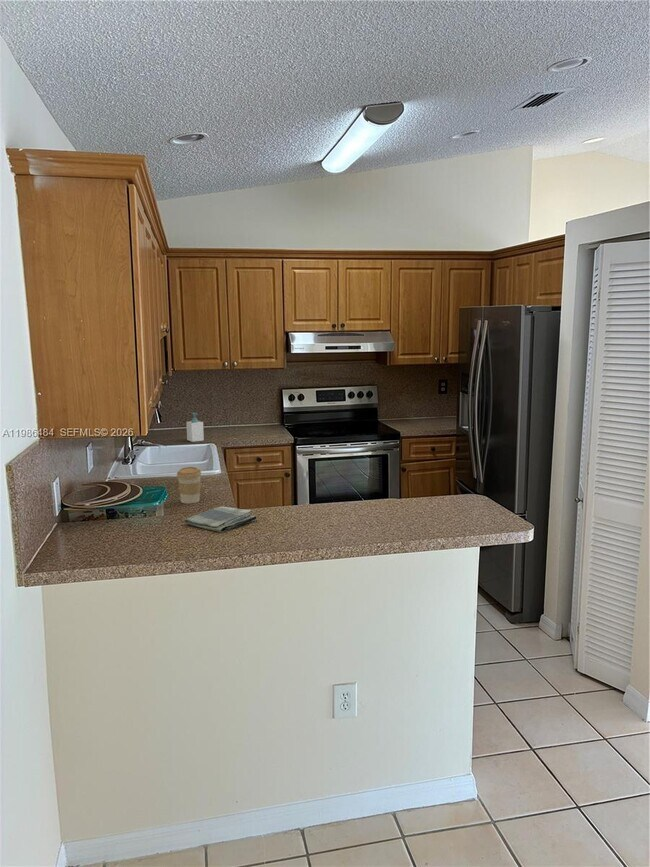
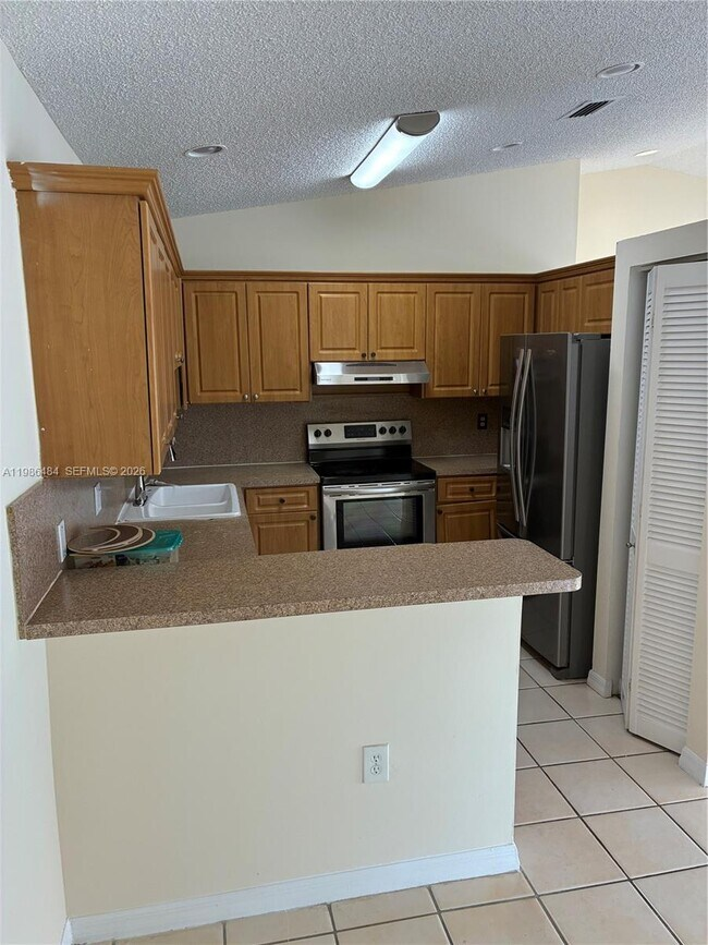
- dish towel (221, 517)
- soap bottle (194, 426)
- coffee cup (189, 484)
